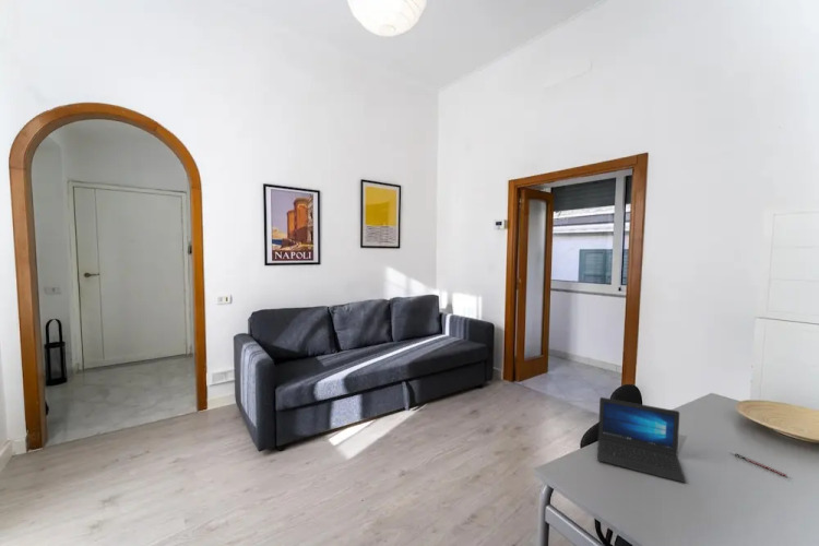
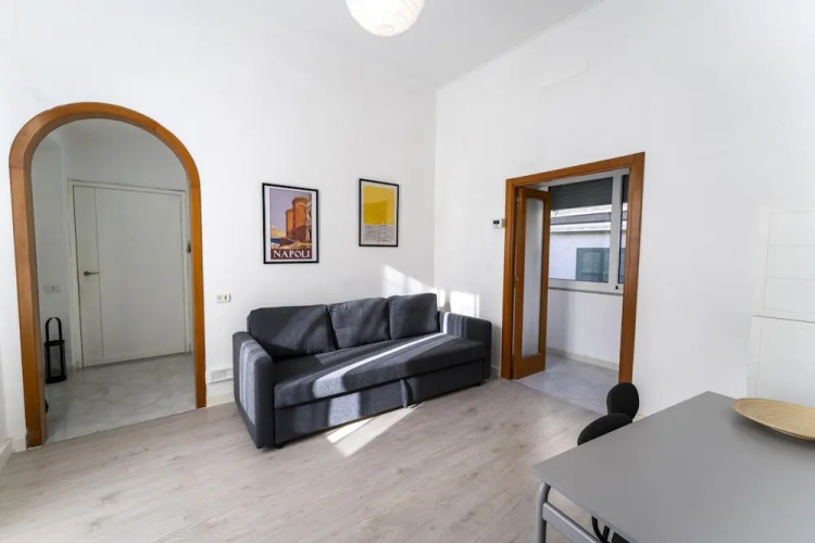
- pen (757, 463)
- laptop (638, 436)
